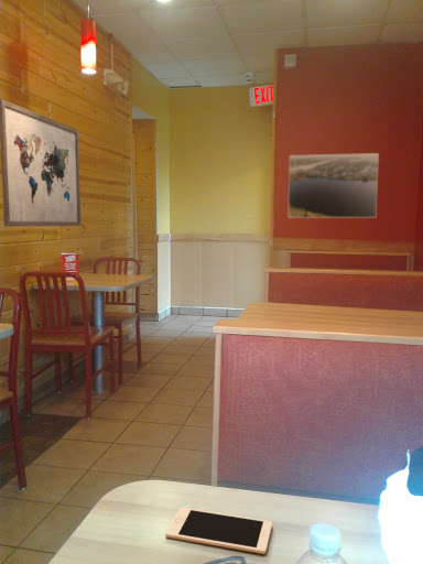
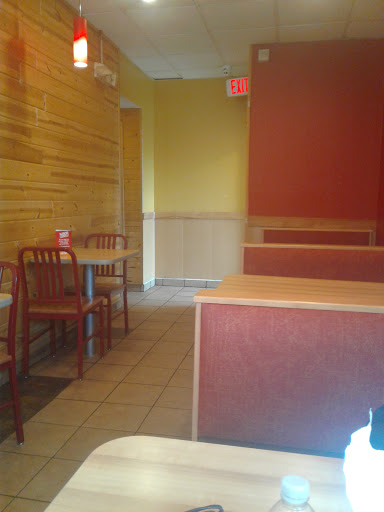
- cell phone (219, 529)
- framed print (332, 186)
- wall art (45, 172)
